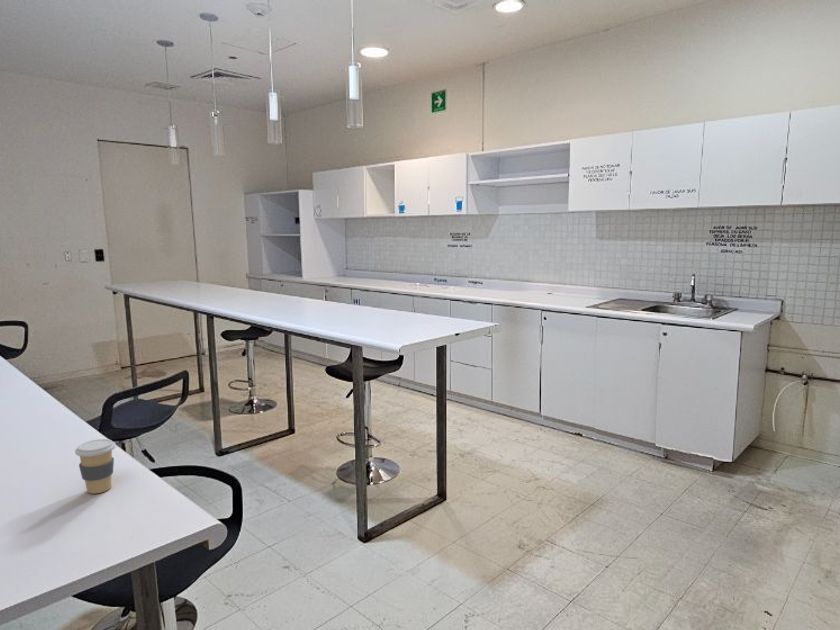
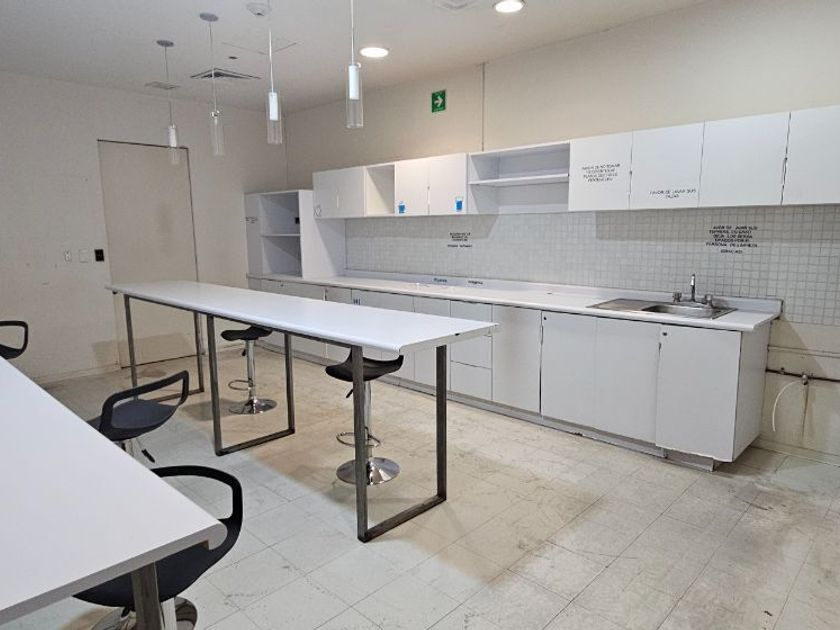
- coffee cup (97, 466)
